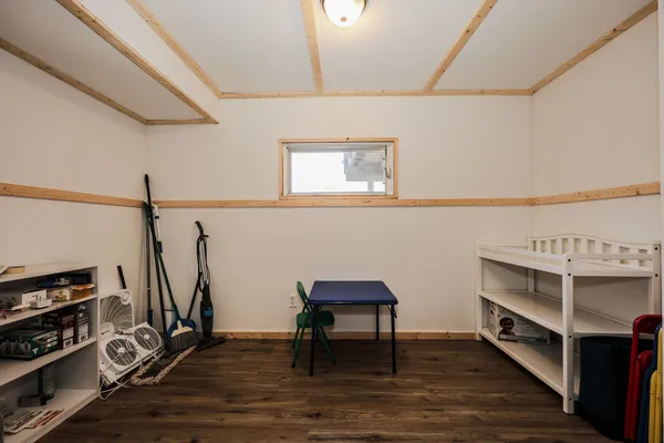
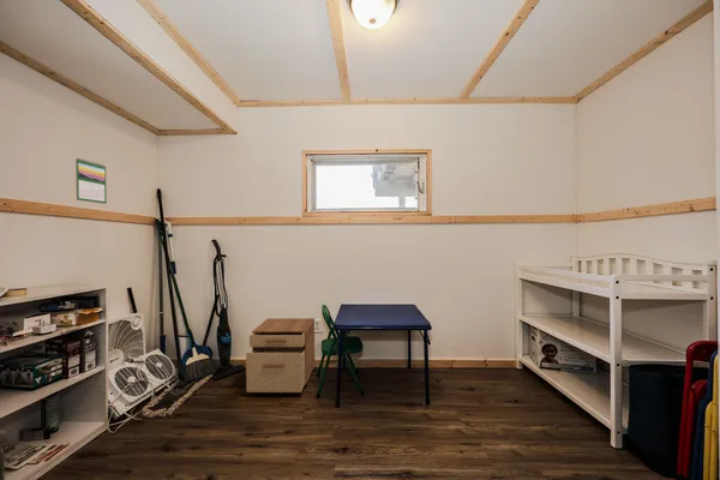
+ filing cabinet (282, 354)
+ calendar (91, 181)
